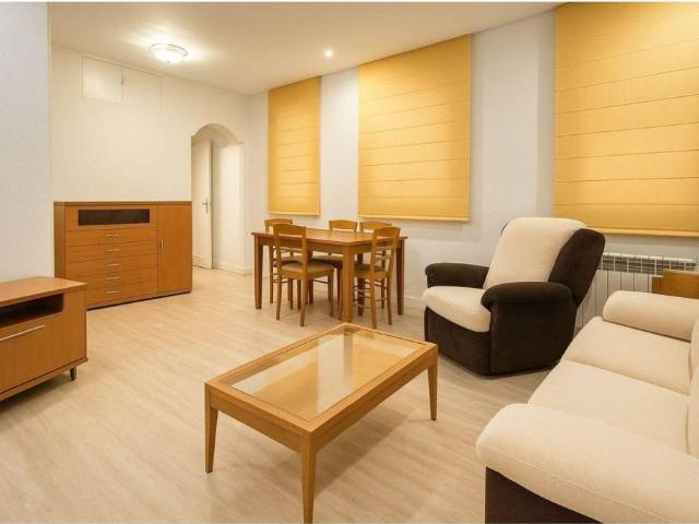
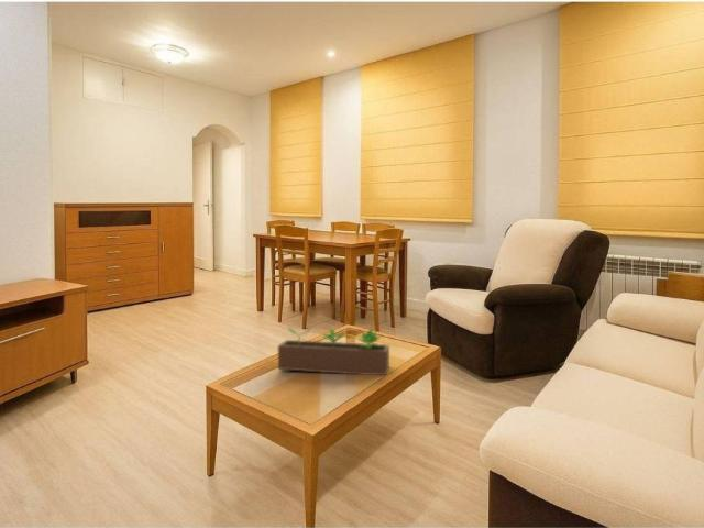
+ succulent planter (333, 349)
